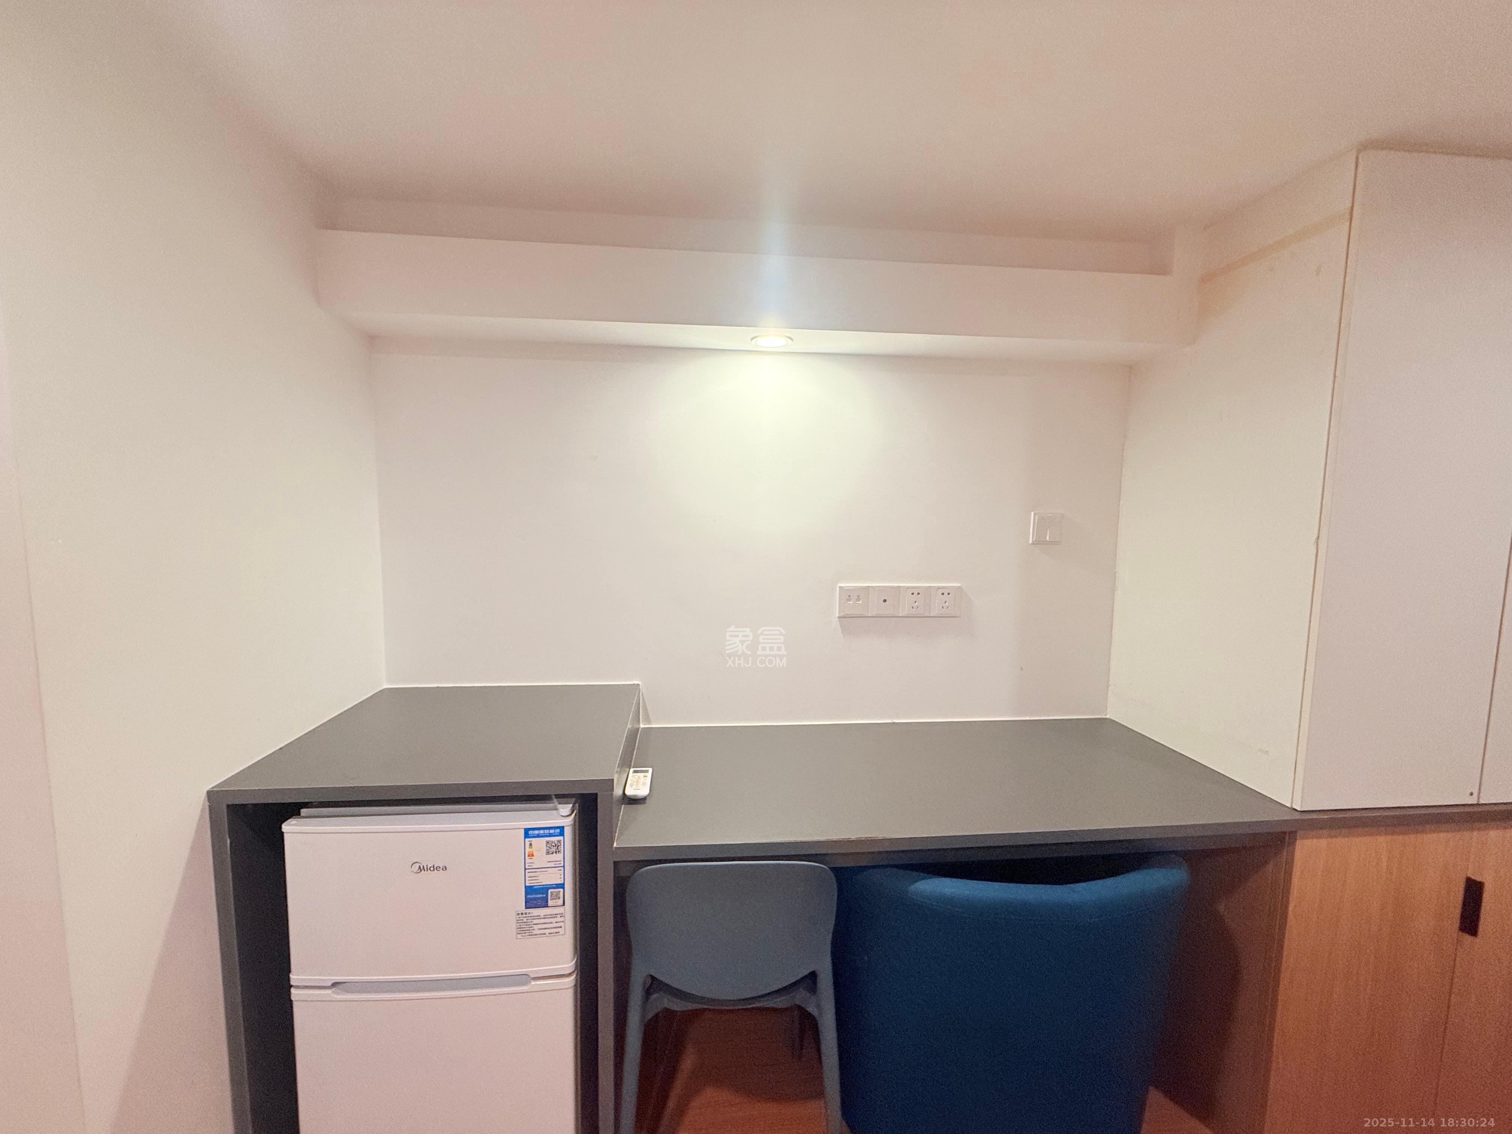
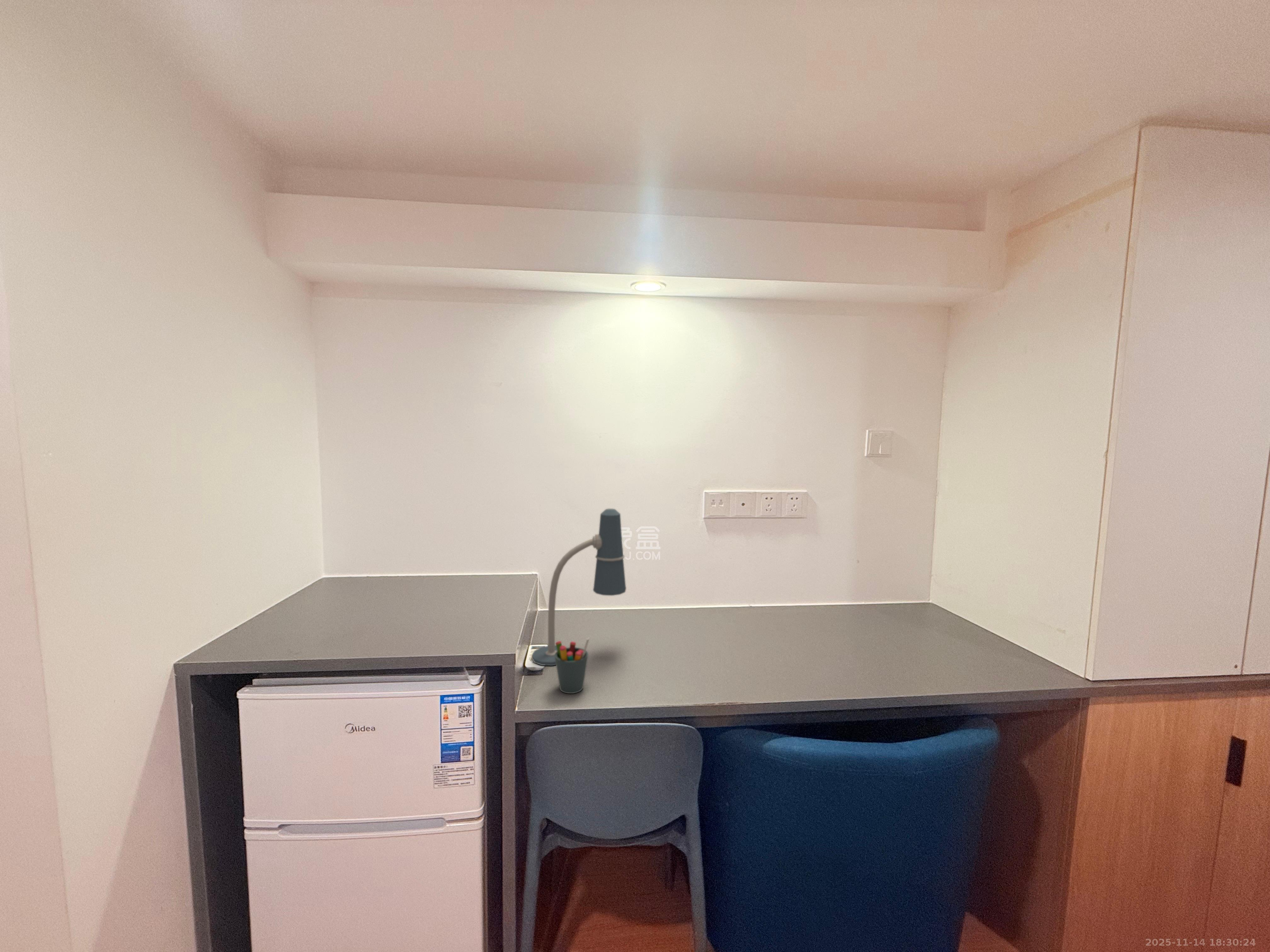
+ desk lamp (594, 584)
+ pen holder (571, 662)
